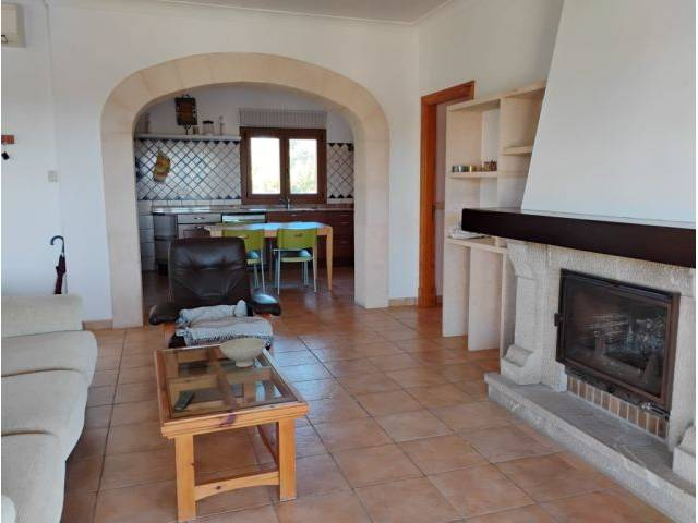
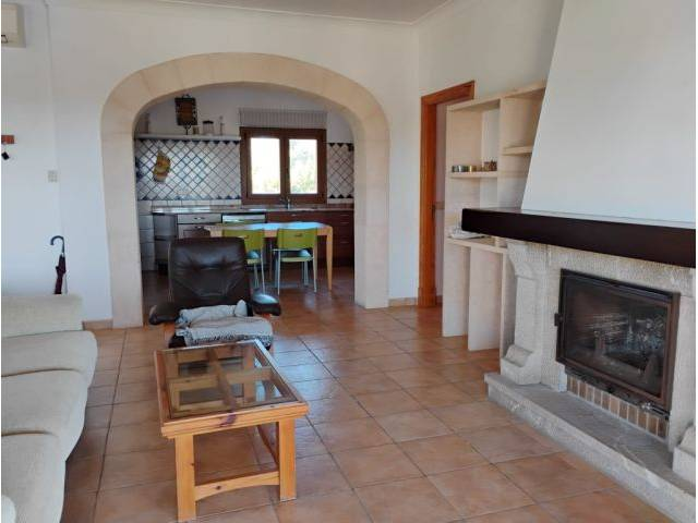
- remote control (184, 399)
- bowl (243, 353)
